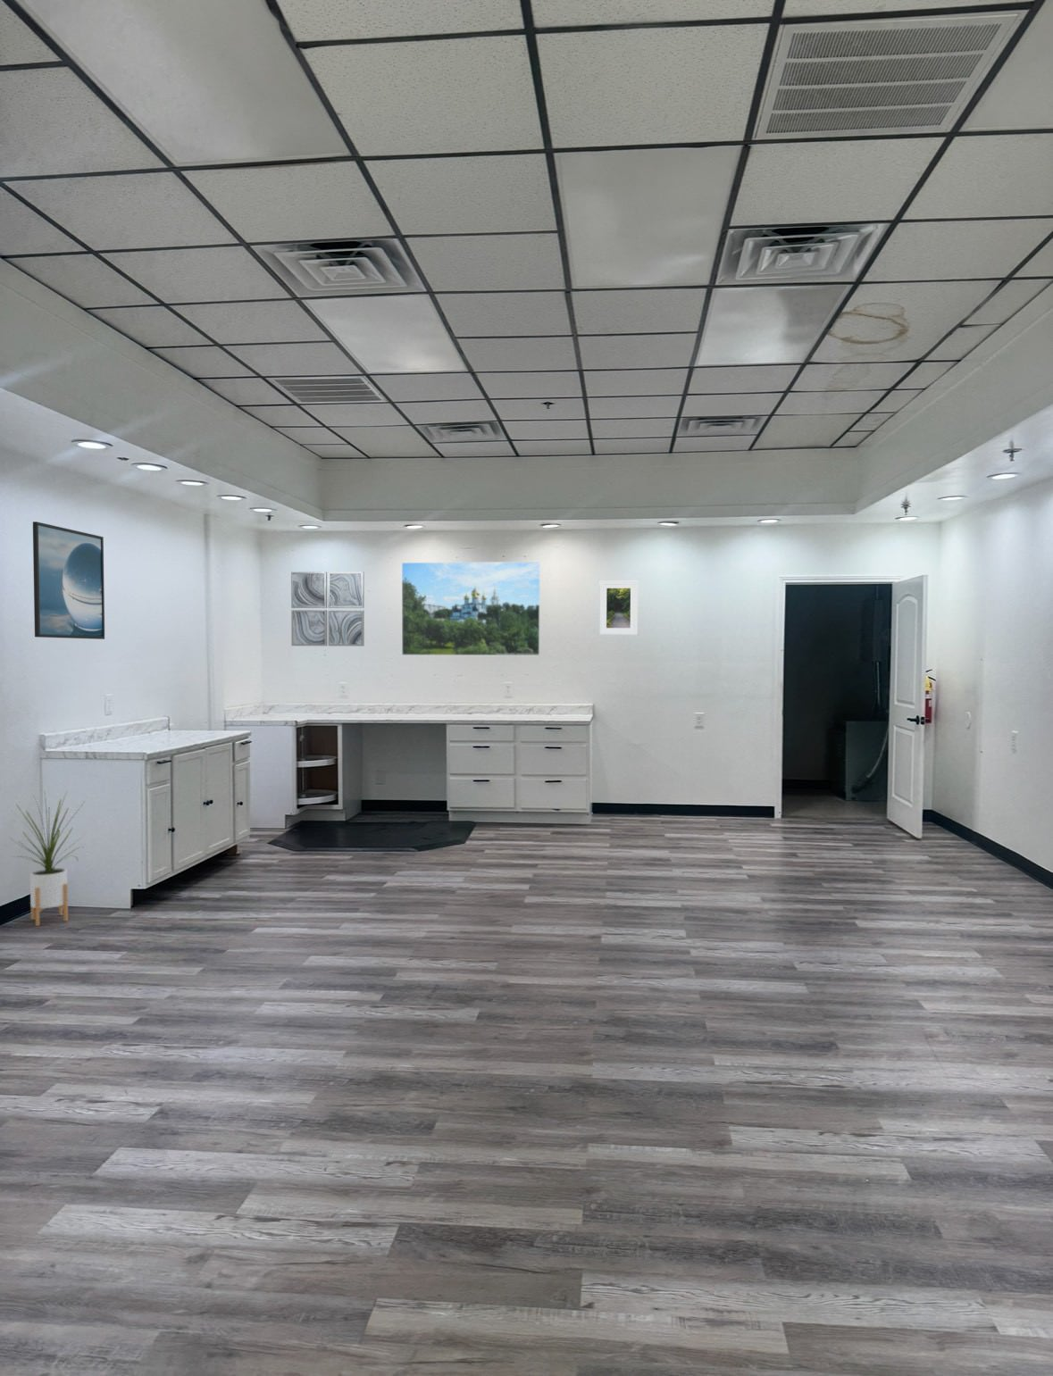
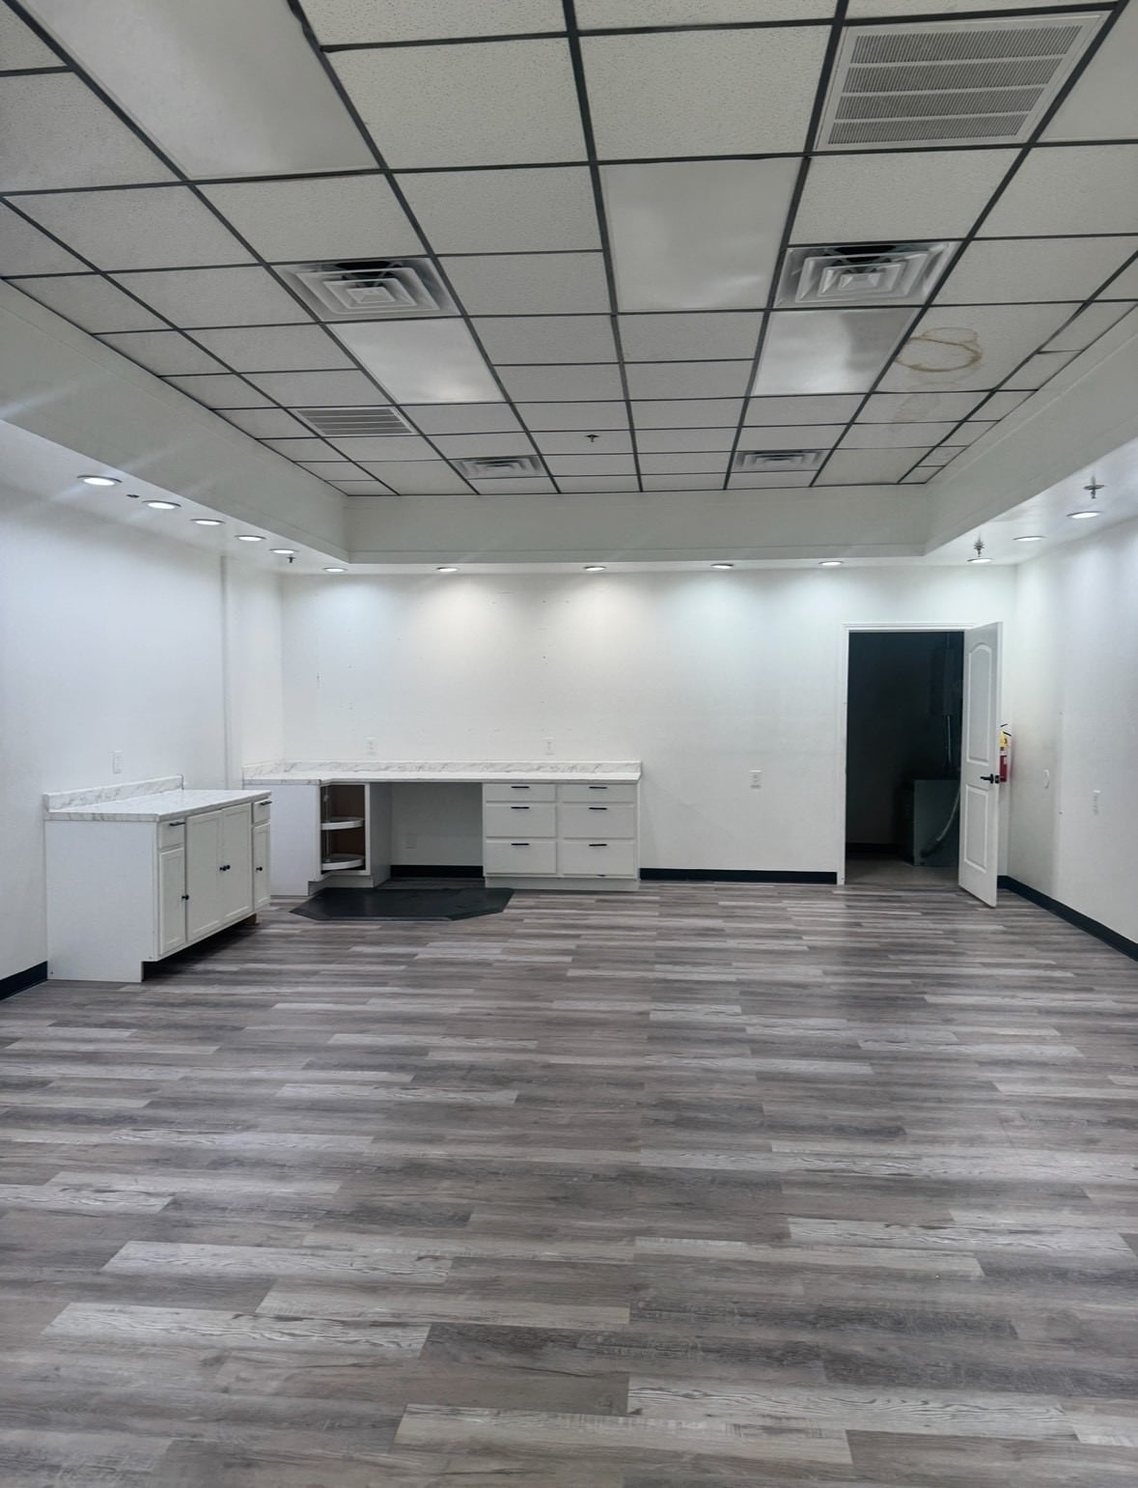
- house plant (48, 855)
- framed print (618, 608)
- wall art (327, 609)
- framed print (470, 609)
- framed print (71, 584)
